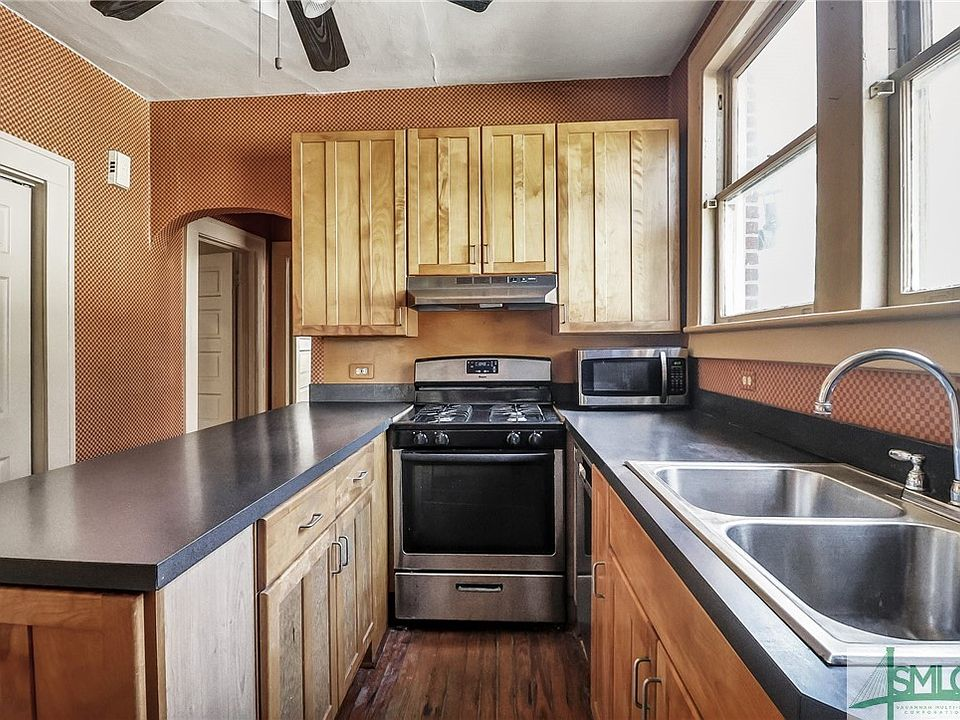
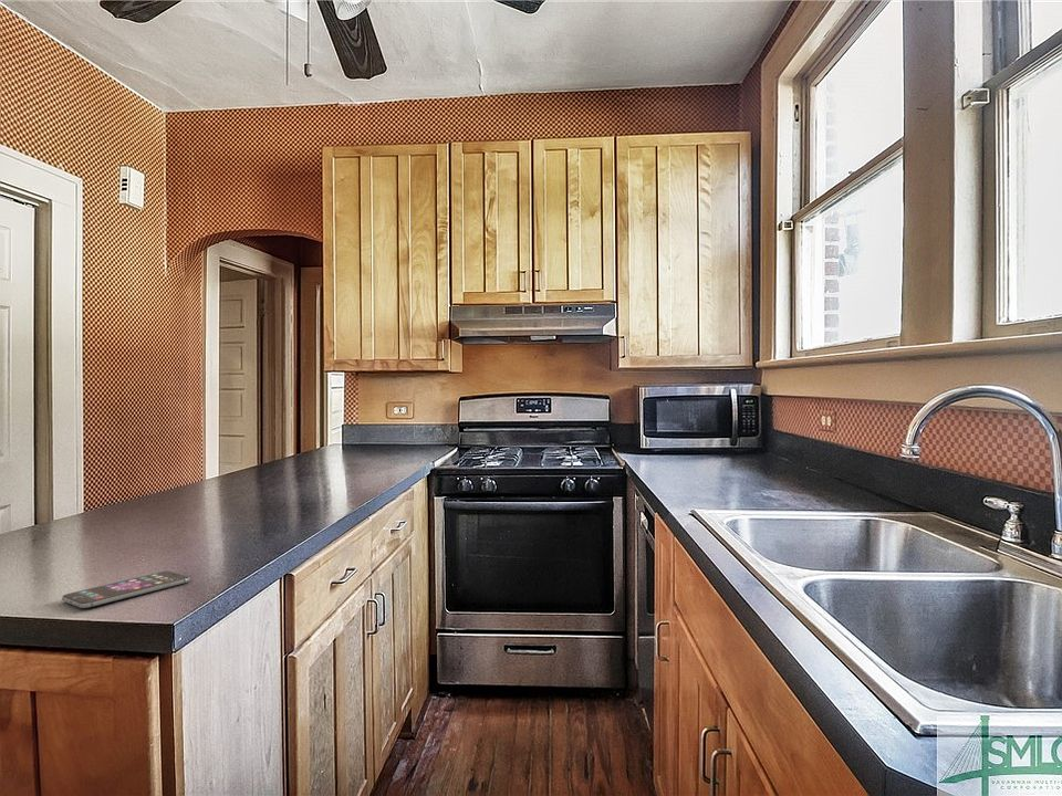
+ smartphone (128, 587)
